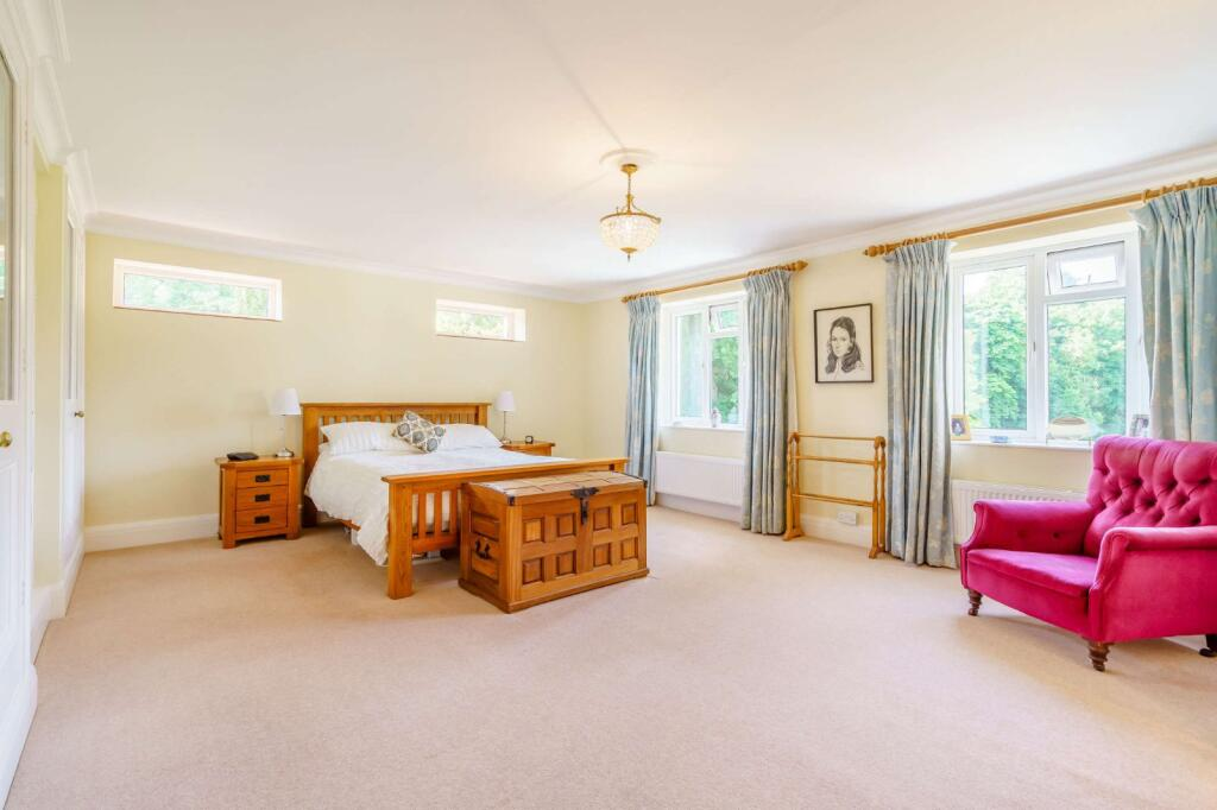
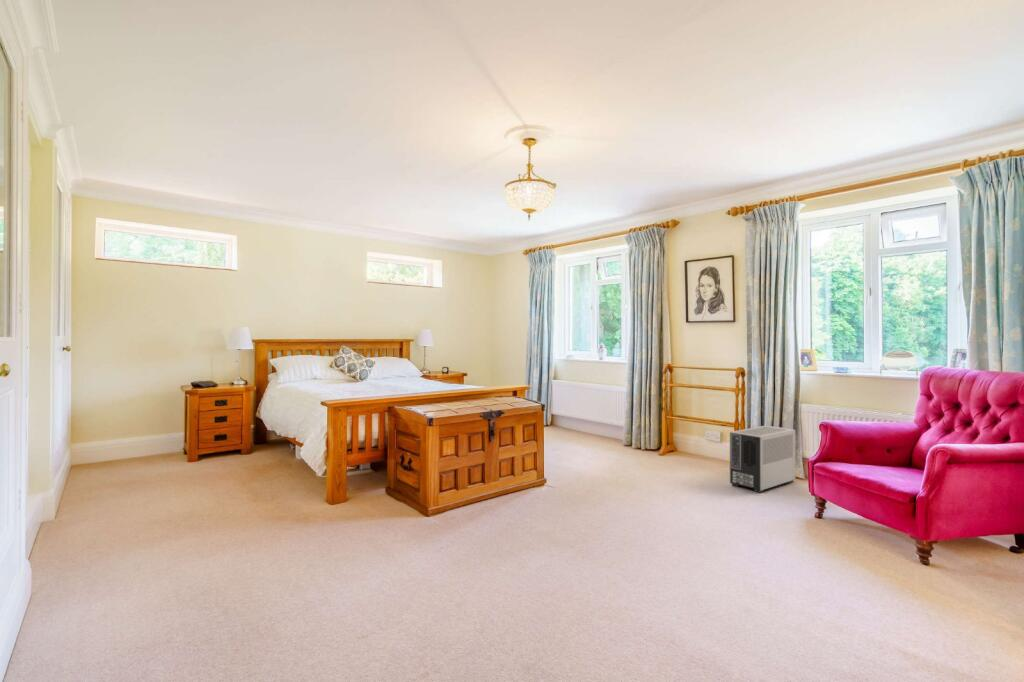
+ air purifier (763, 457)
